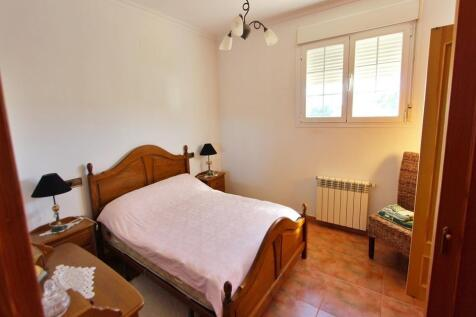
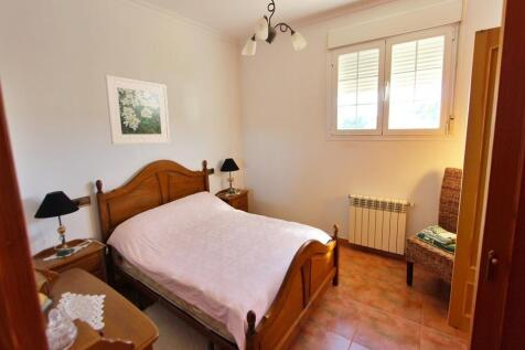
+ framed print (140, 113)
